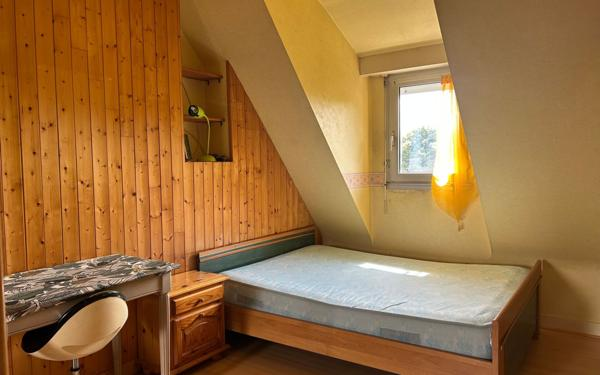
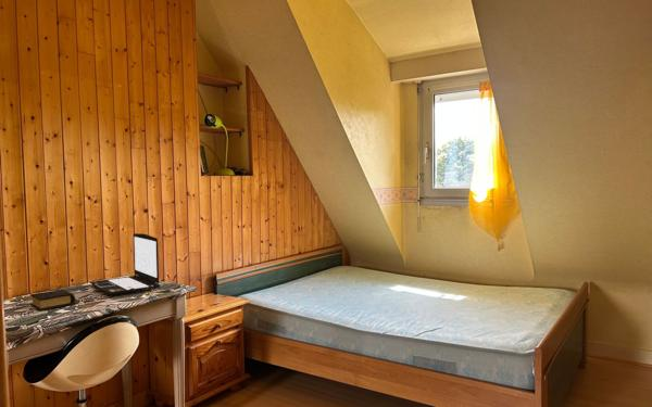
+ laptop (134, 262)
+ book (53, 298)
